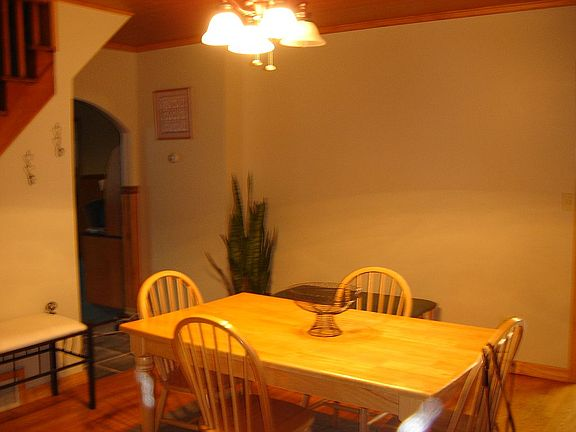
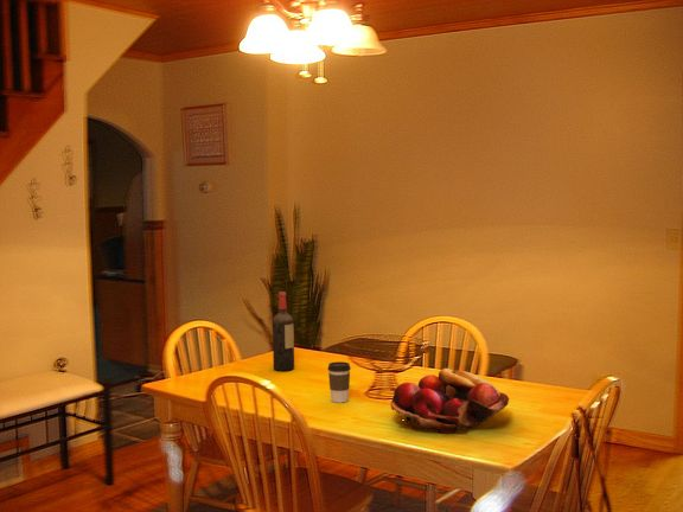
+ wine bottle (282, 329)
+ coffee cup (339, 382)
+ fruit basket (449, 397)
